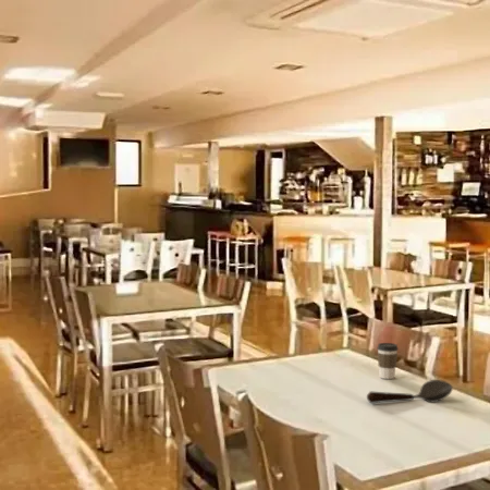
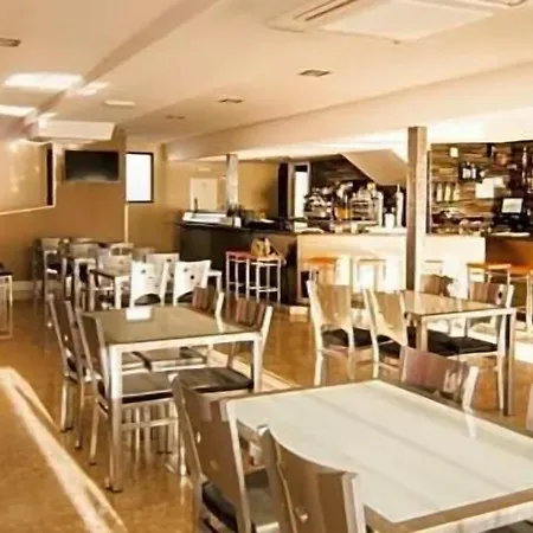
- coffee cup (387, 360)
- spoon (409, 394)
